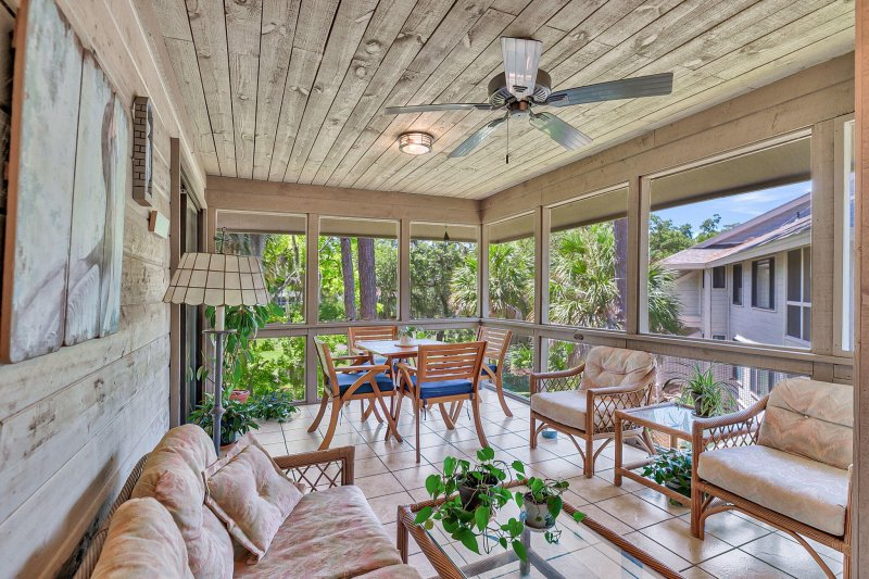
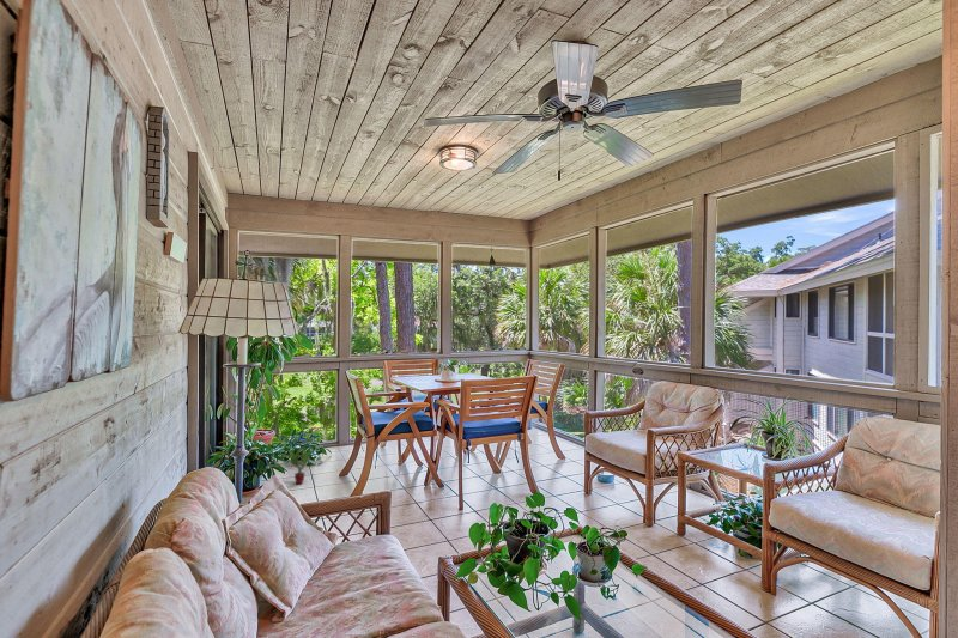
+ potted plant (299, 467)
